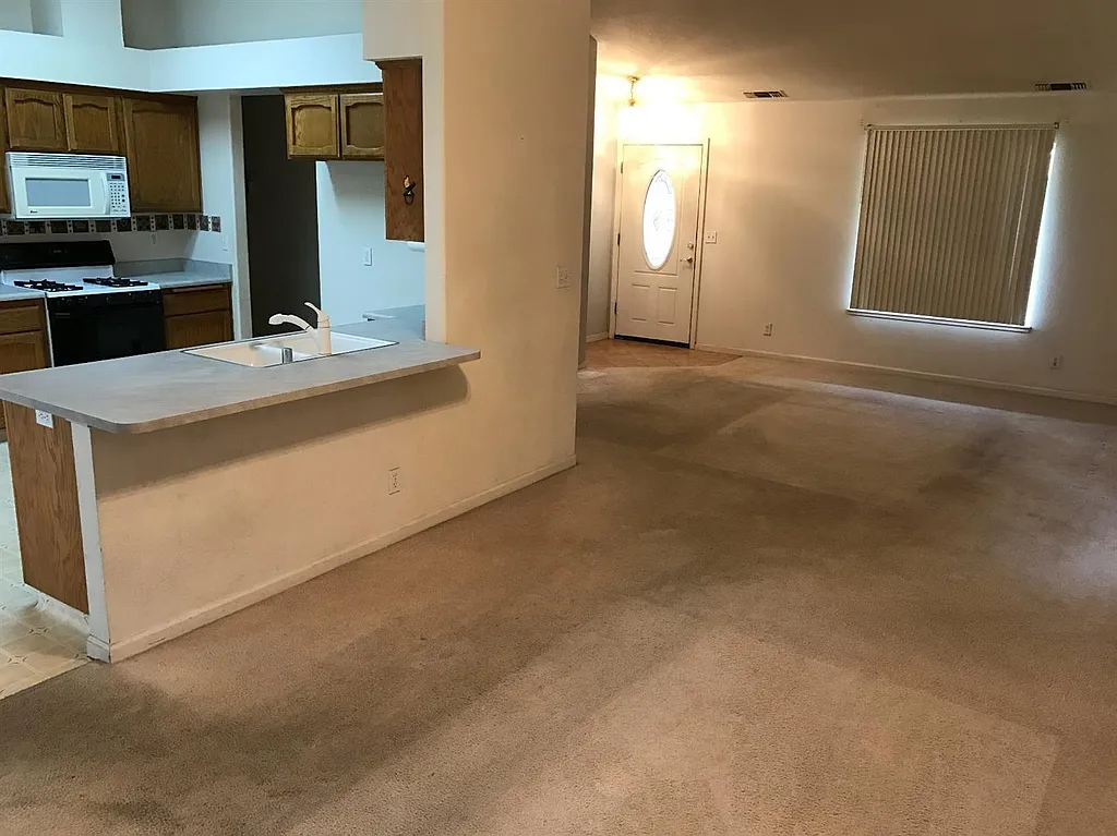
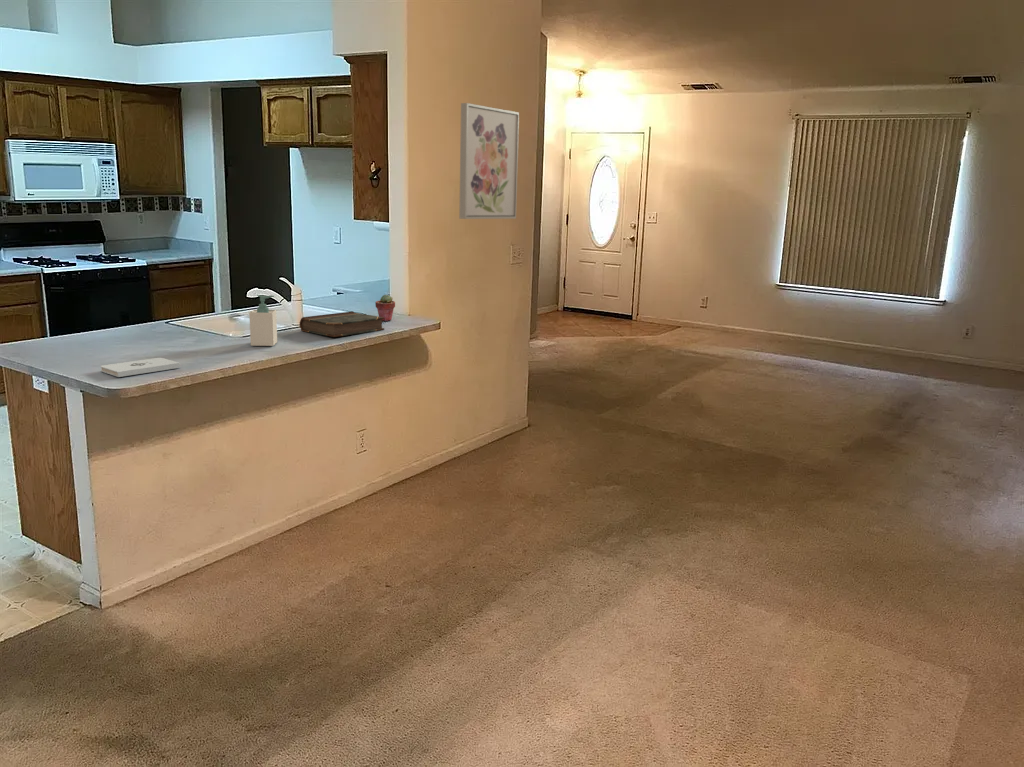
+ wall art (490, 164)
+ book (342, 323)
+ notepad (140, 366)
+ potted succulent (385, 307)
+ soap bottle (263, 319)
